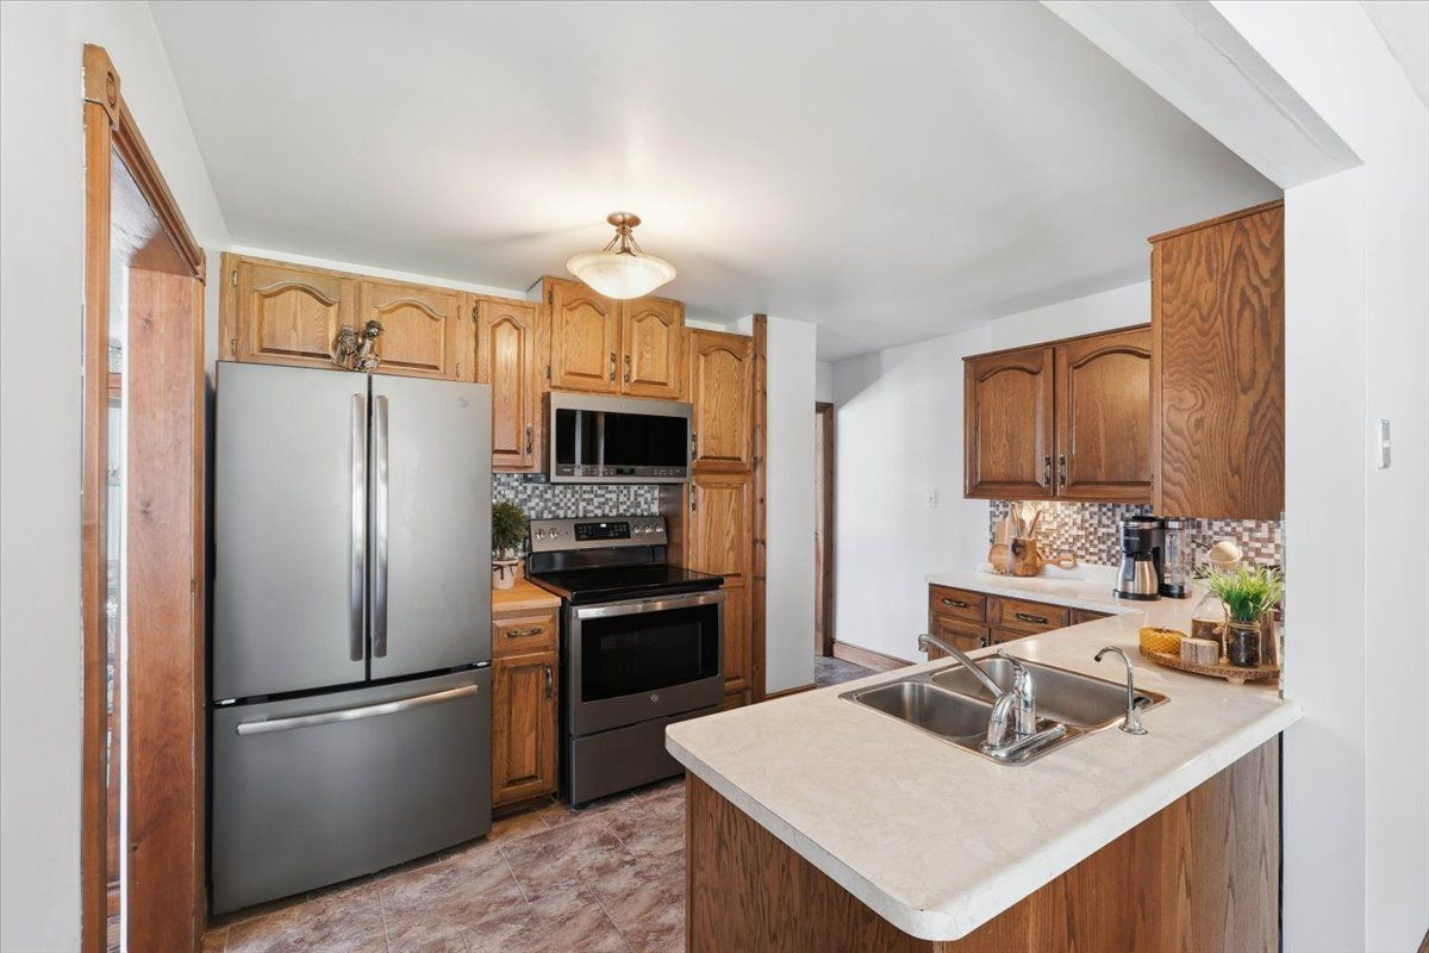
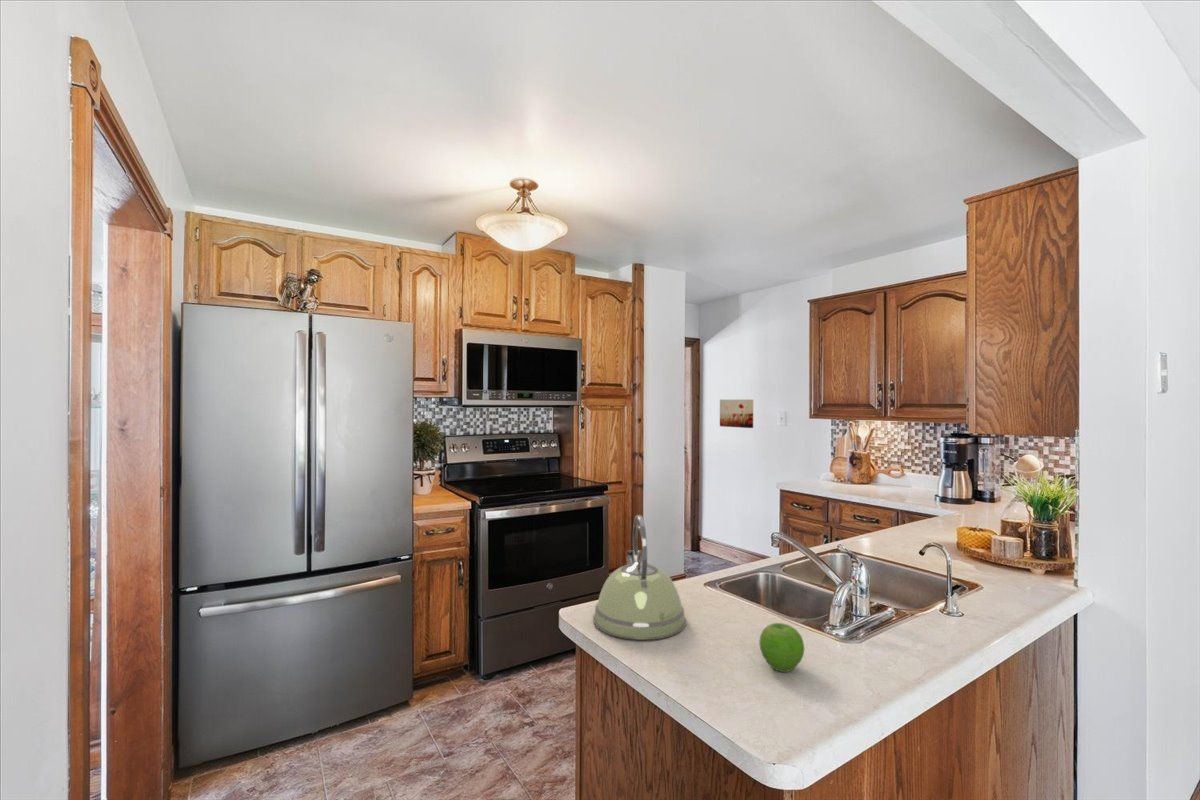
+ kettle (638, 565)
+ fruit (781, 647)
+ wall art (735, 413)
